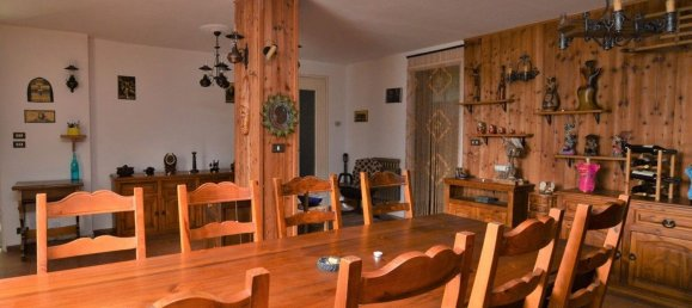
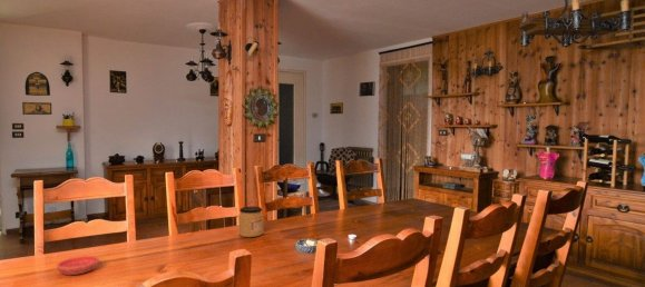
+ jar (251, 220)
+ saucer (78, 265)
